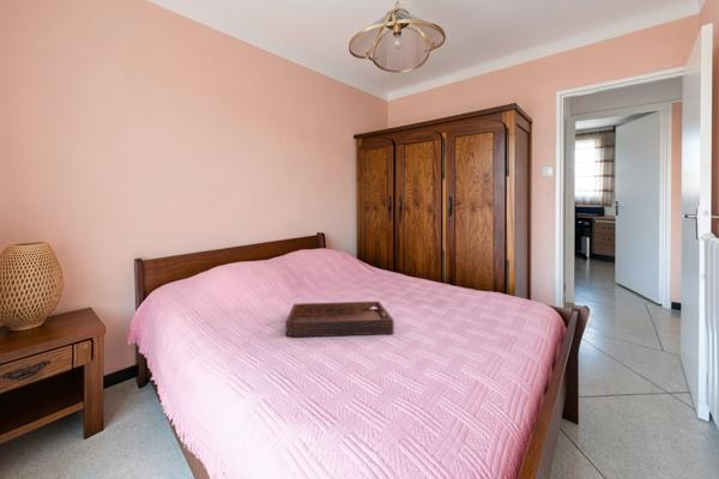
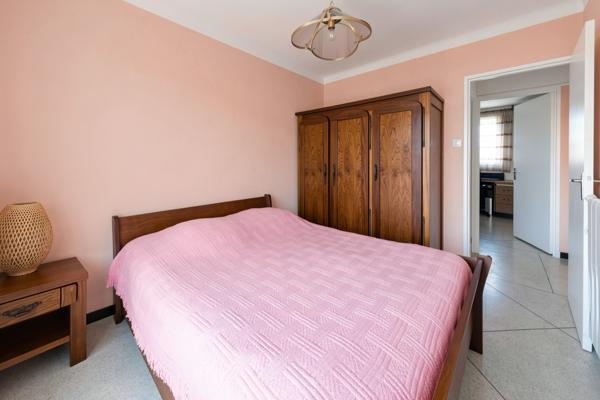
- serving tray (338, 316)
